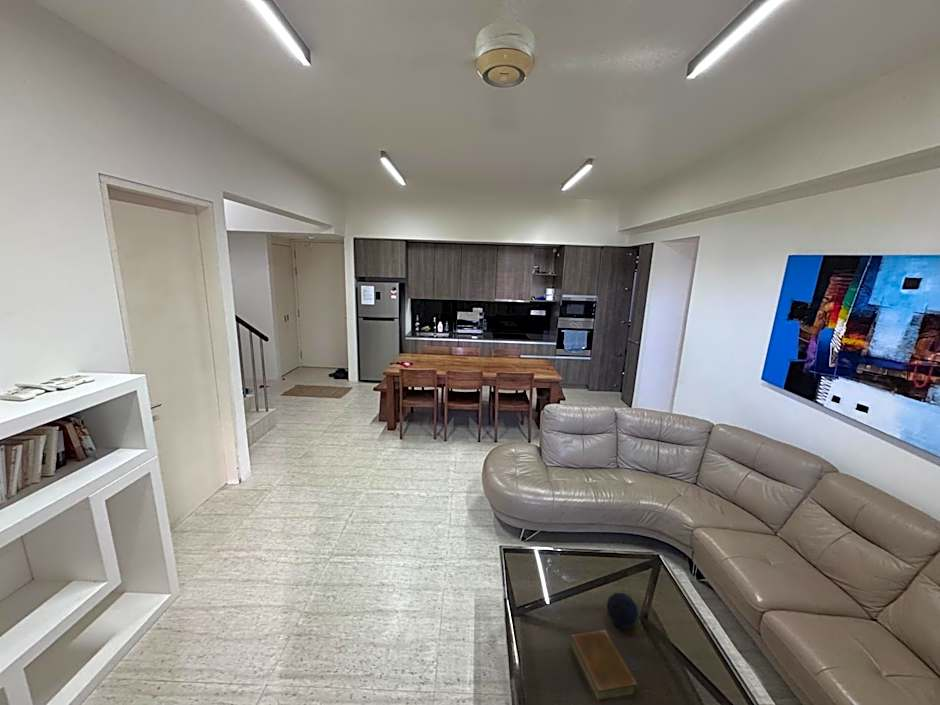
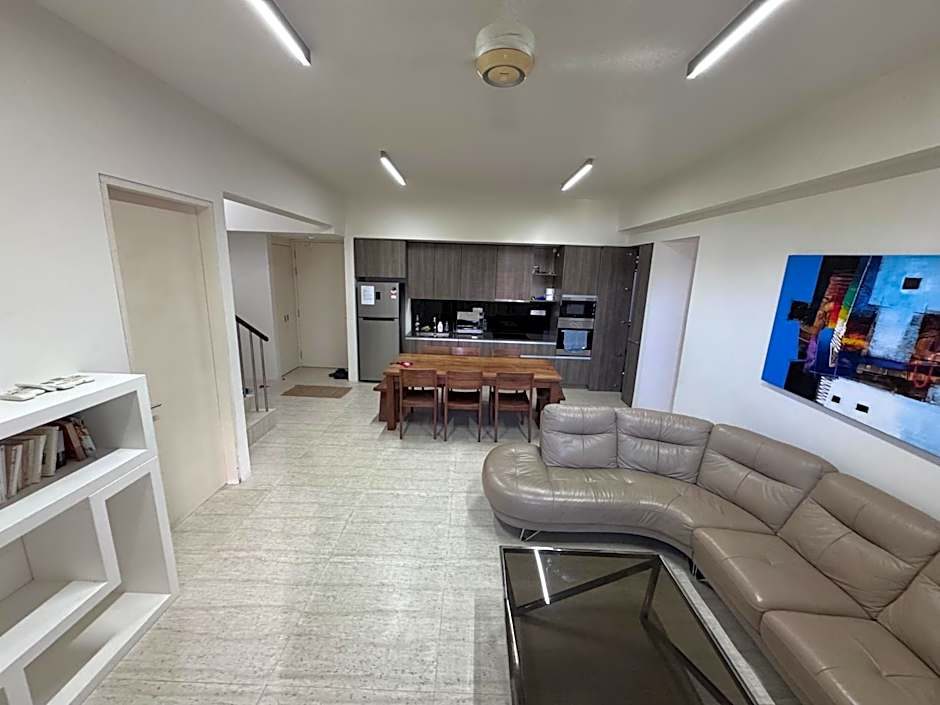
- decorative orb (622, 609)
- book (602, 663)
